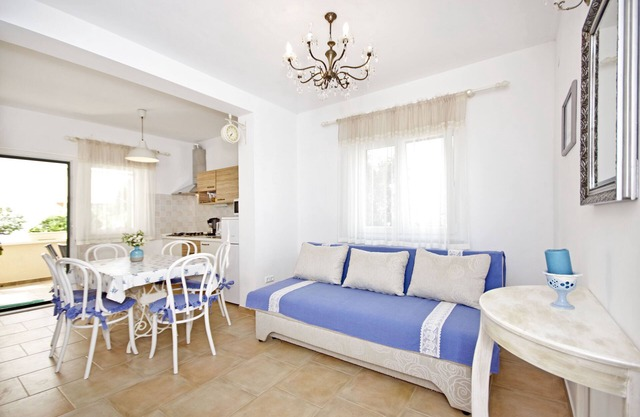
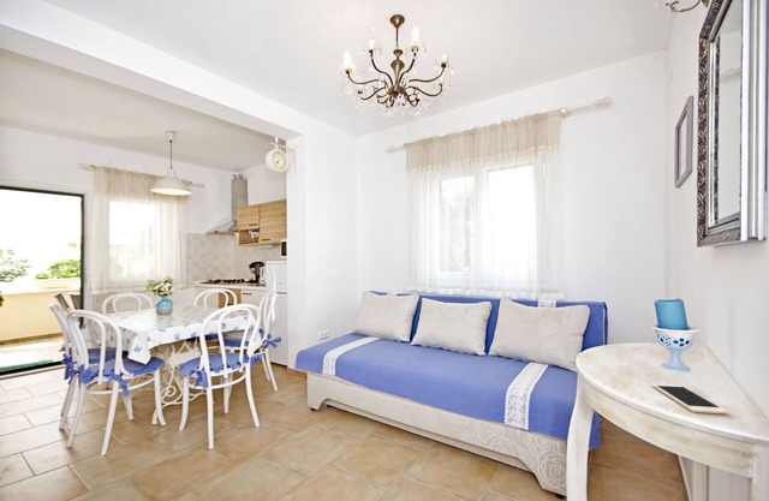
+ cell phone (686, 396)
